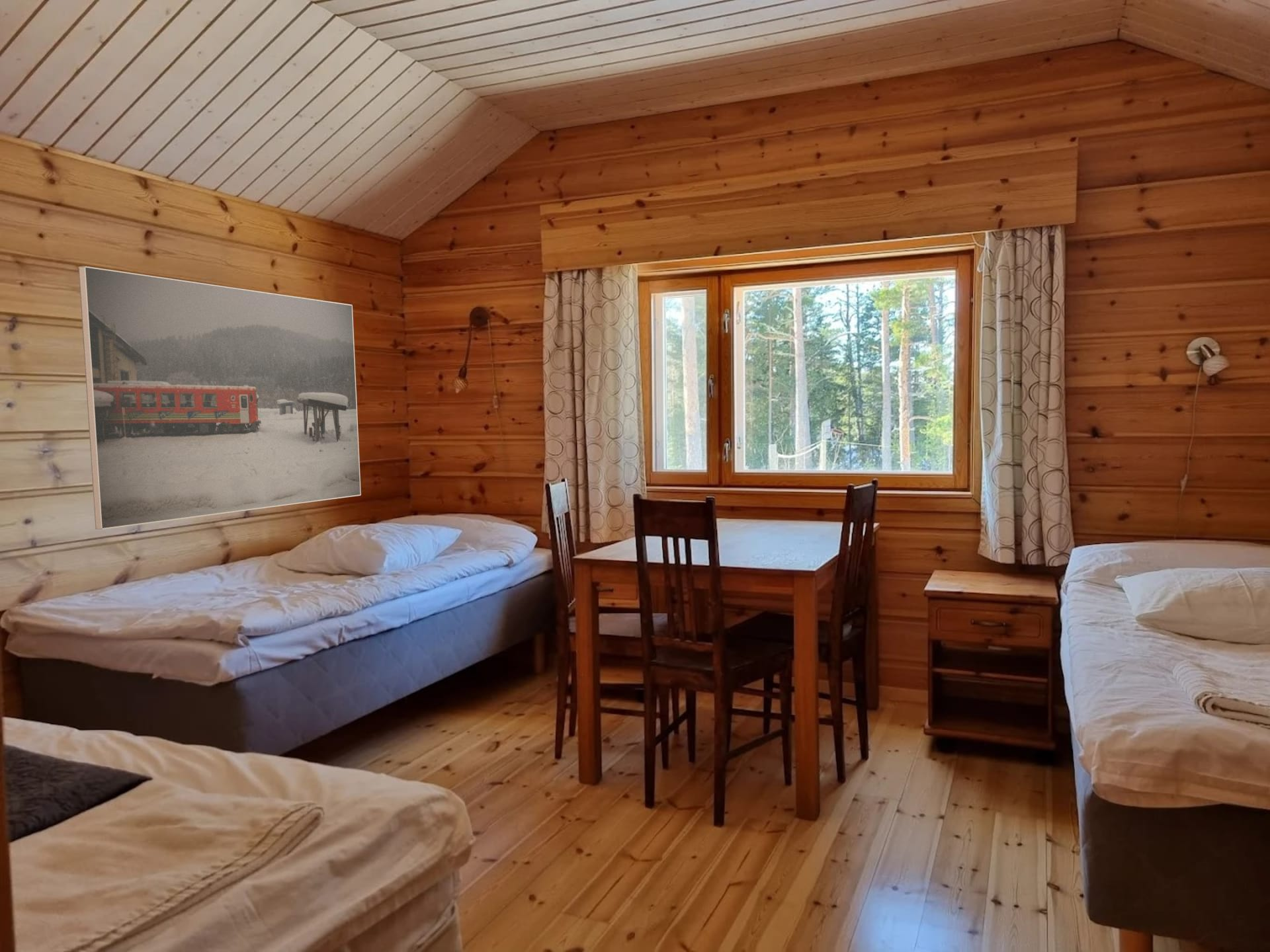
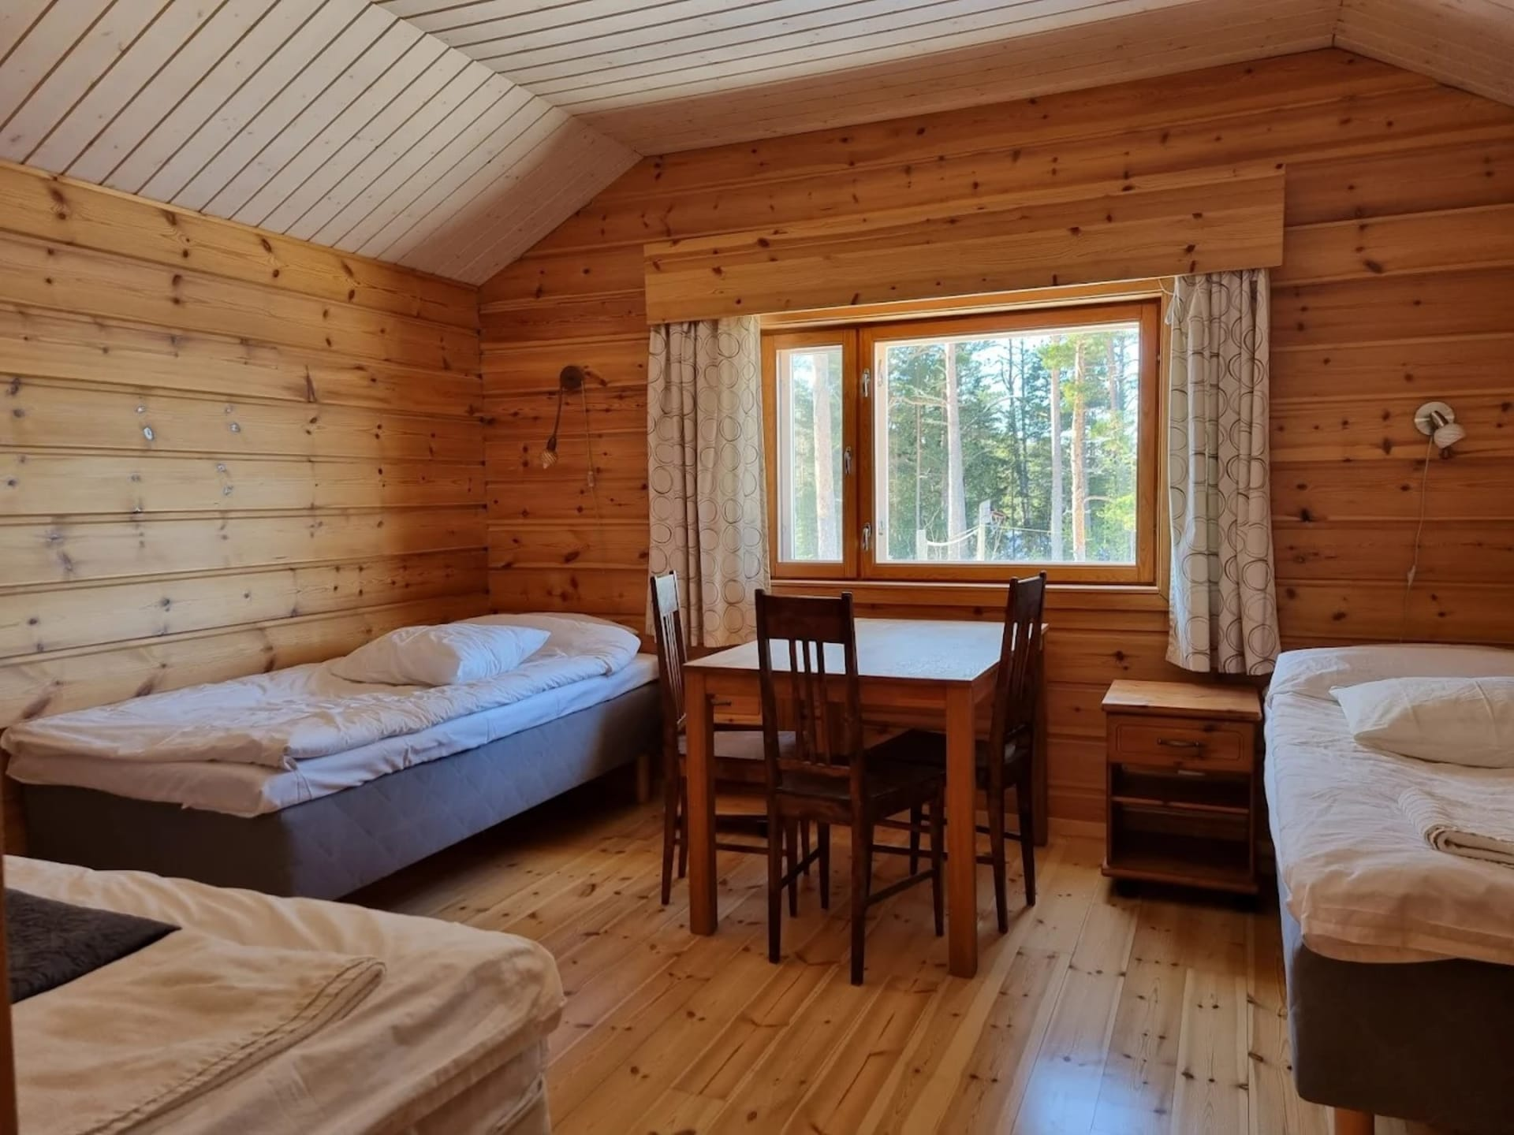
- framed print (243, 400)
